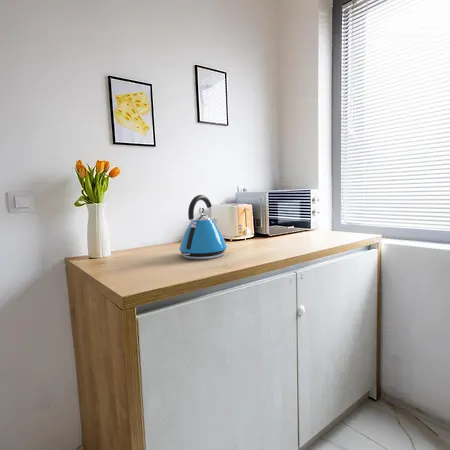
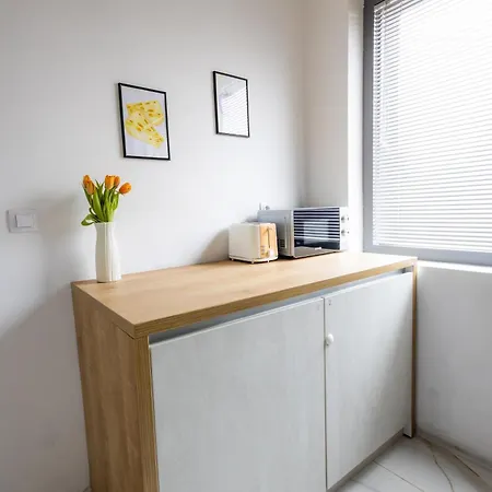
- kettle (201, 225)
